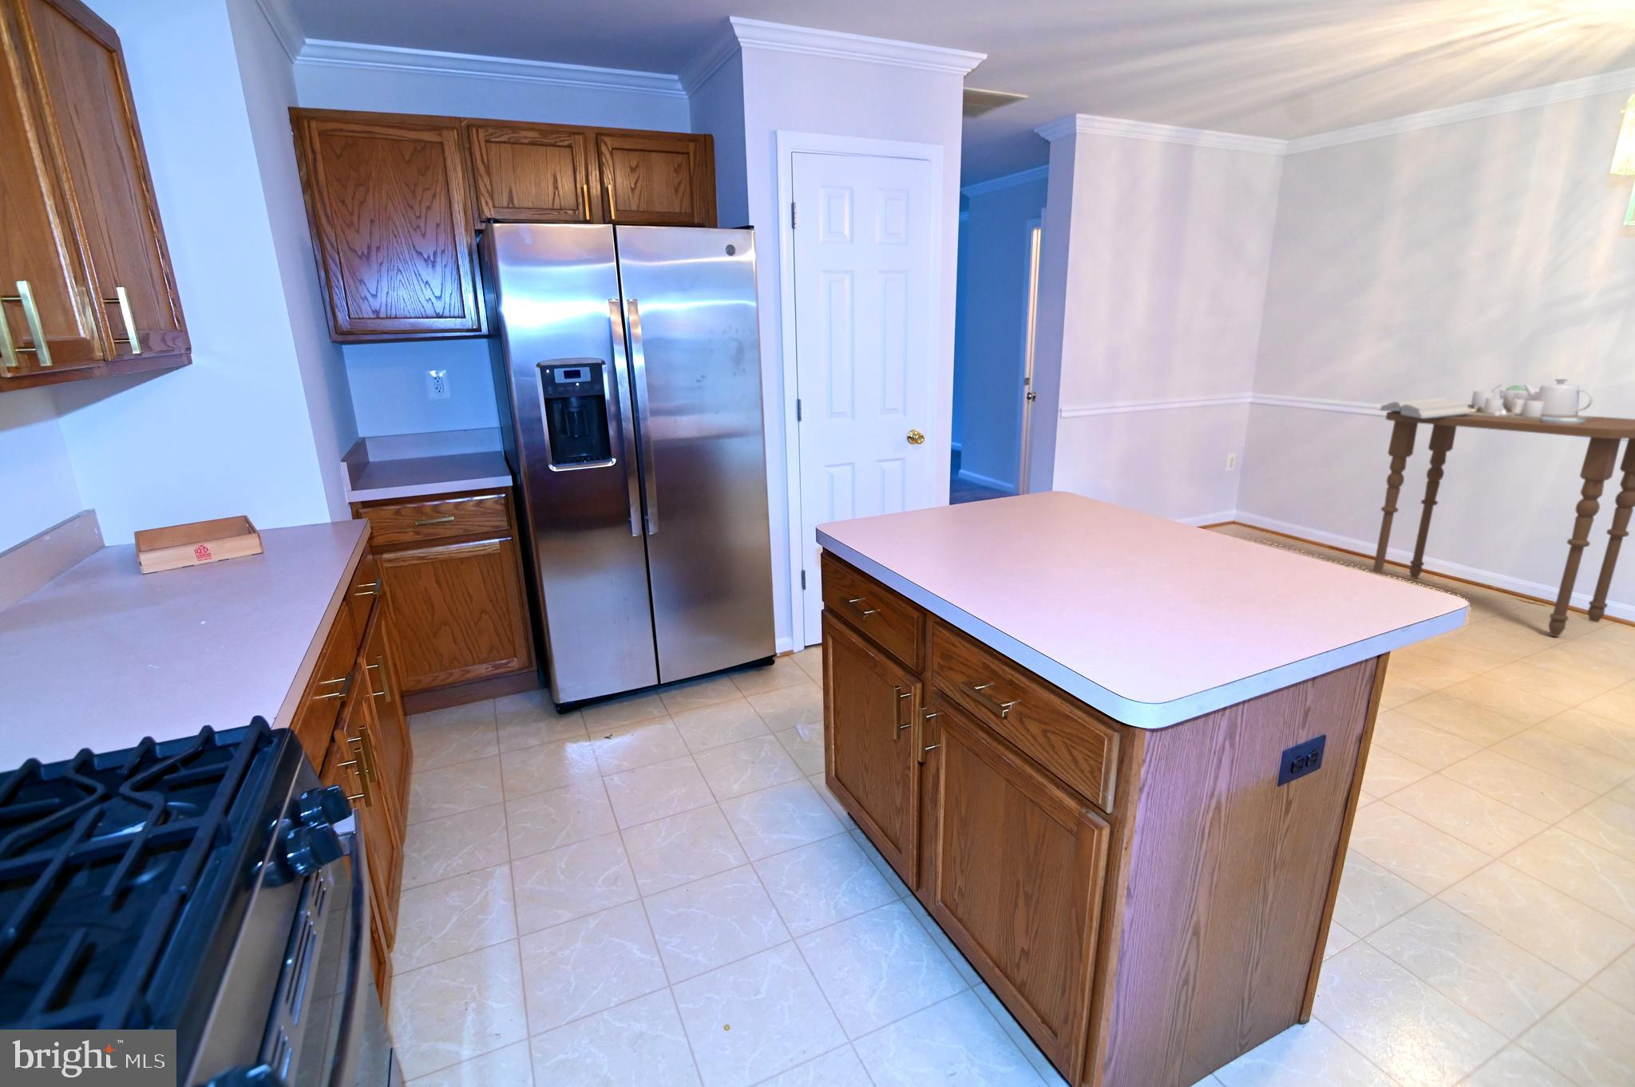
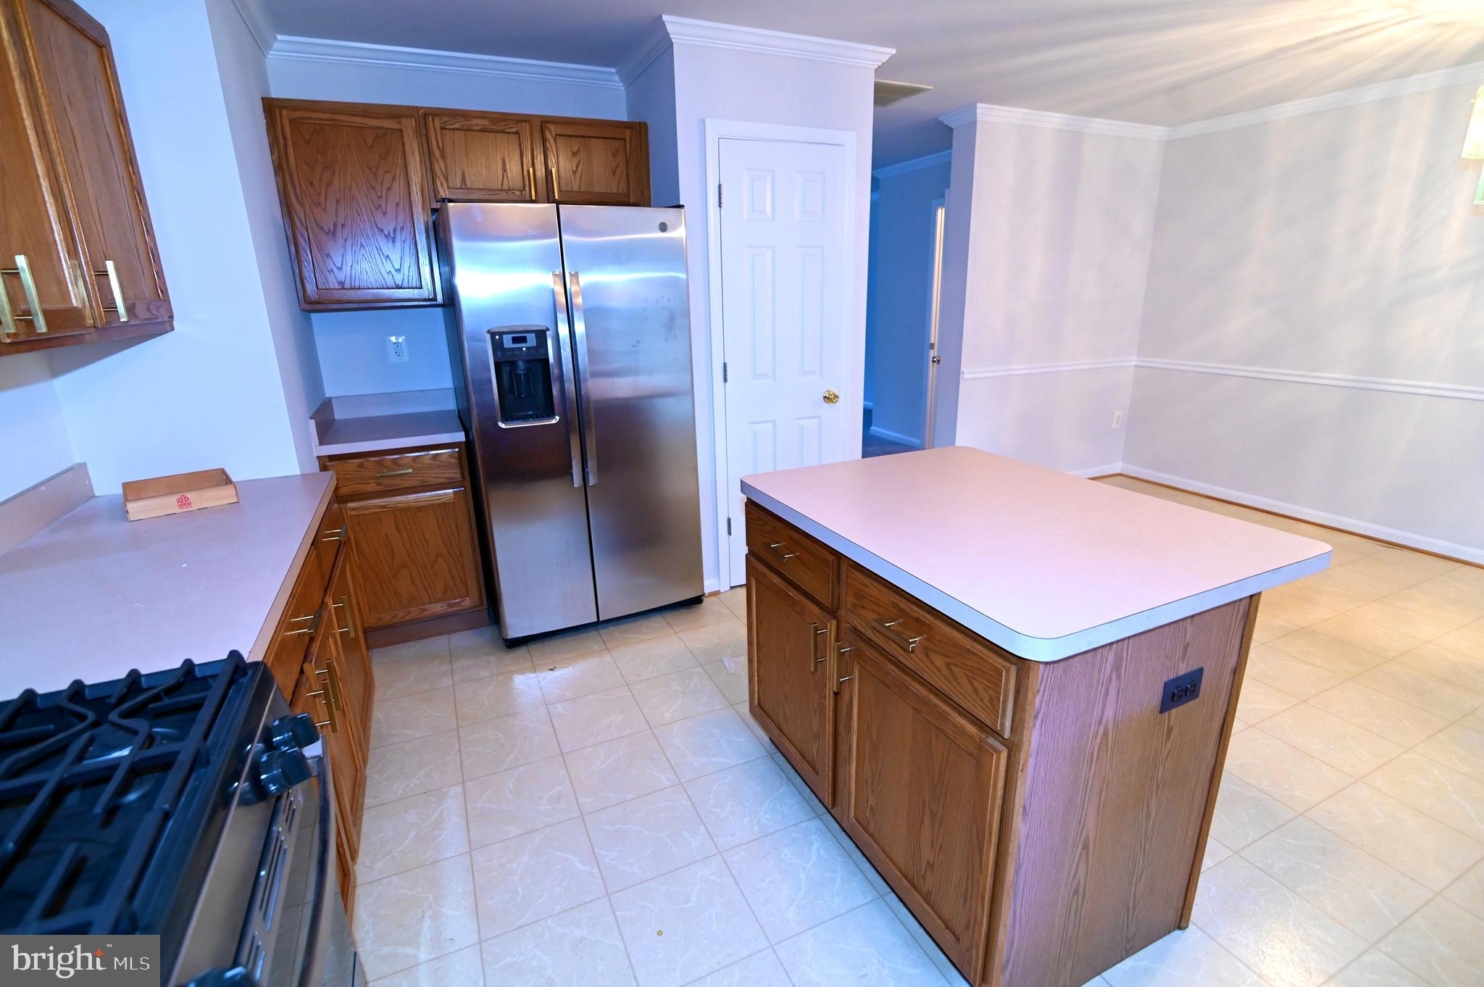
- side table (1442, 477)
